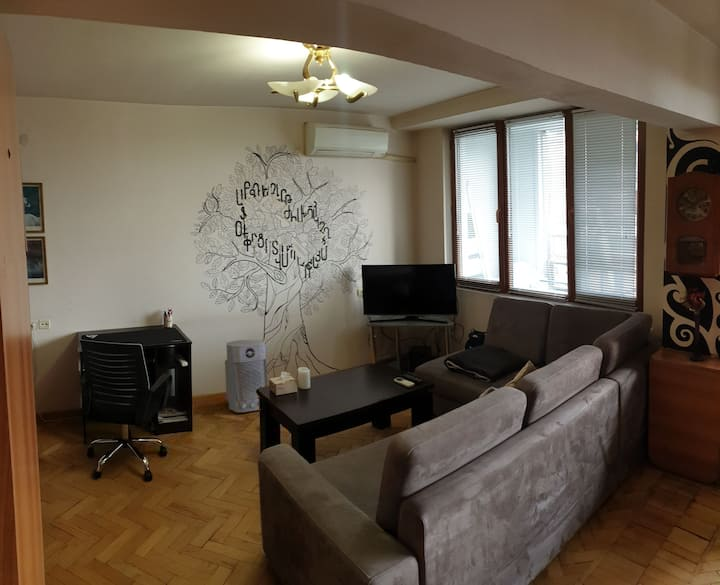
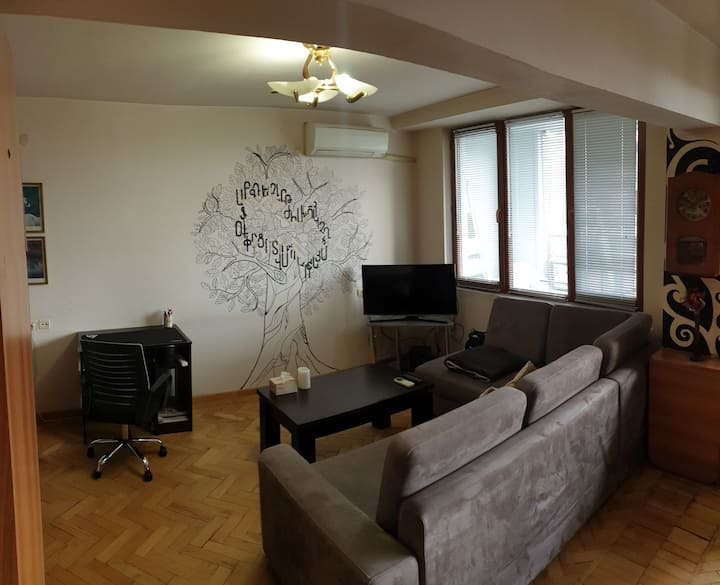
- air purifier (246, 374)
